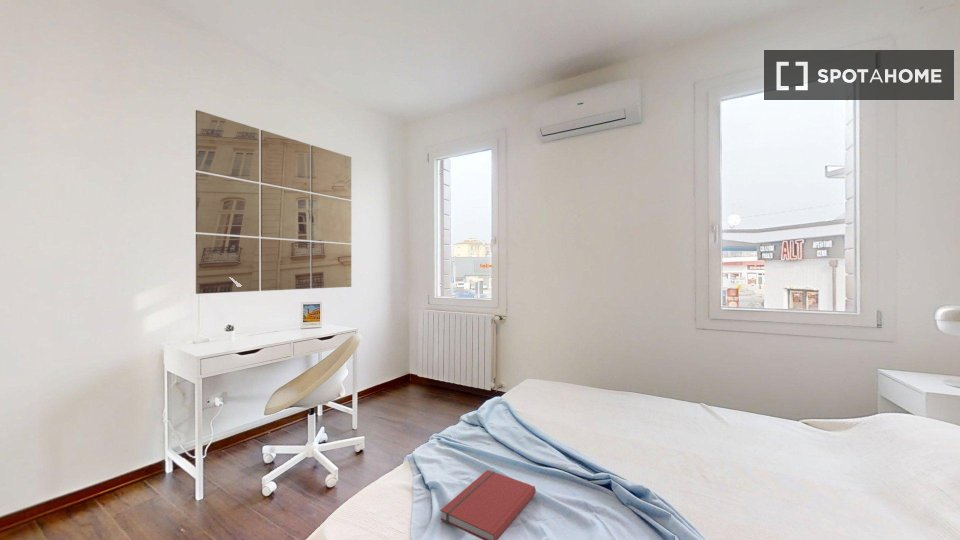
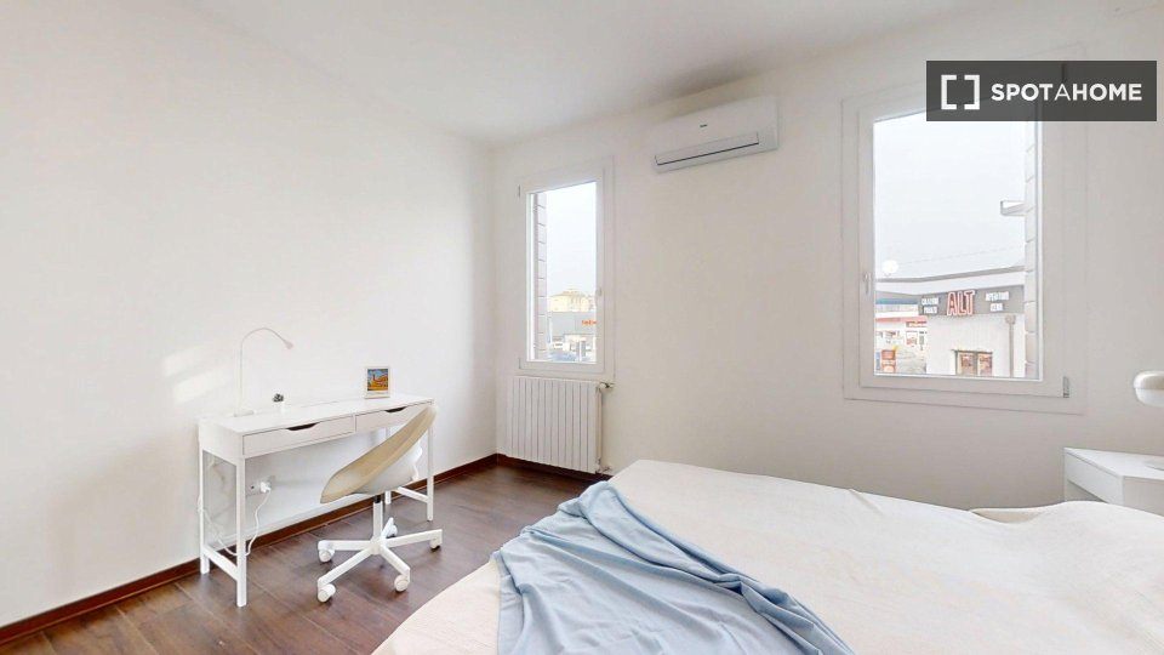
- wall art (286, 213)
- book (490, 502)
